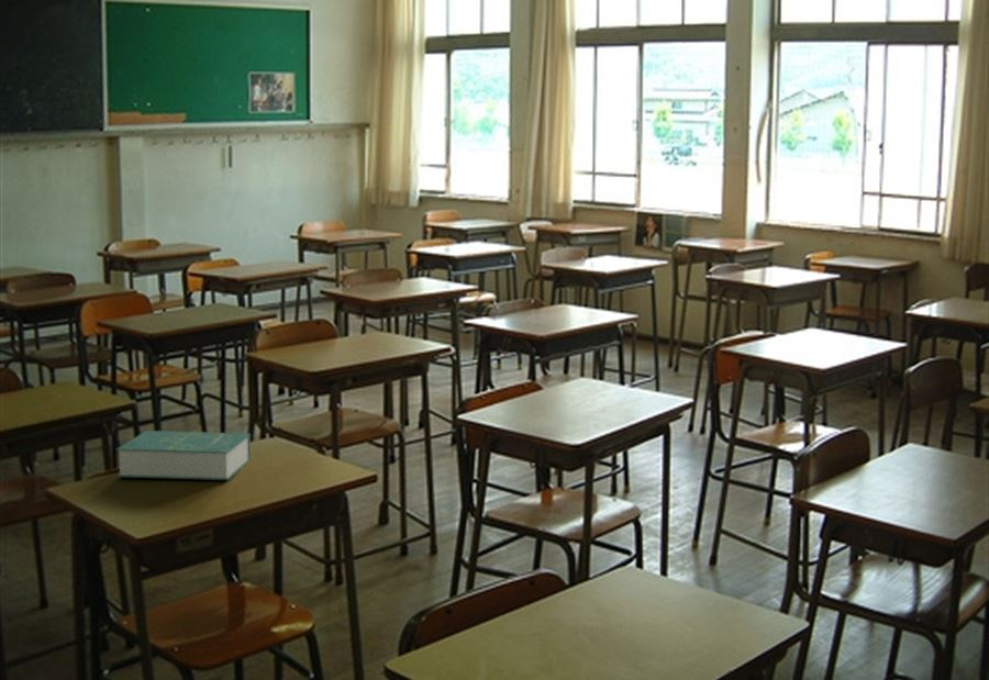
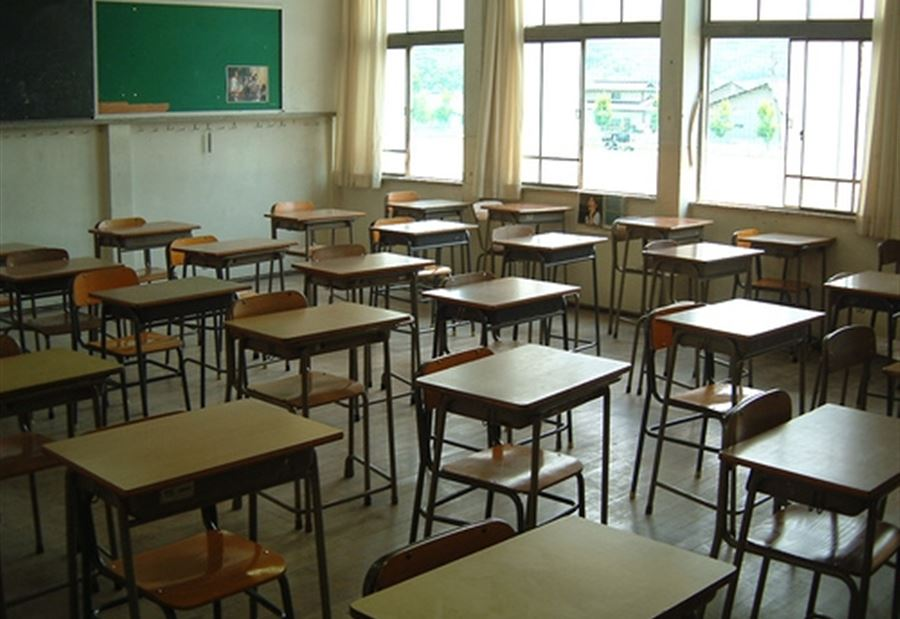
- book (186, 454)
